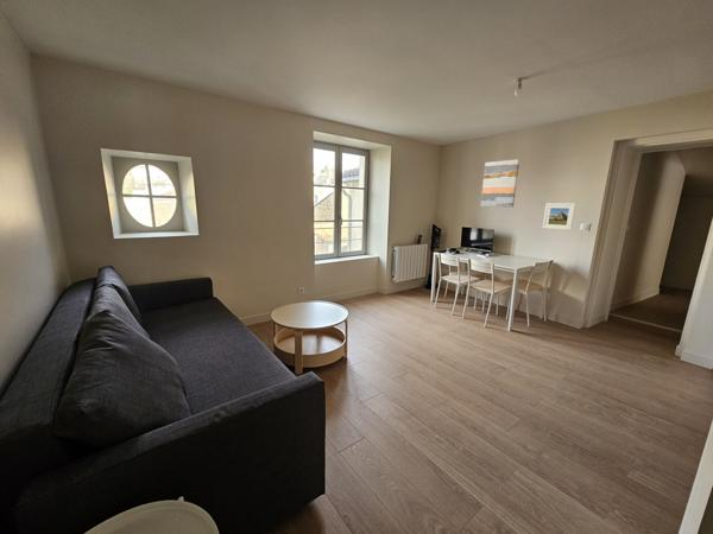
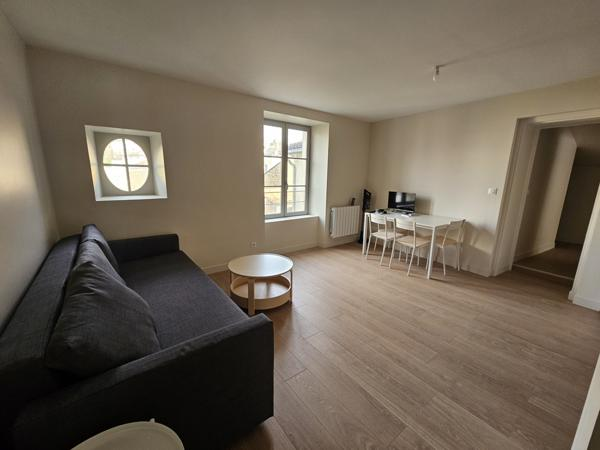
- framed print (559, 216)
- wall art (498, 184)
